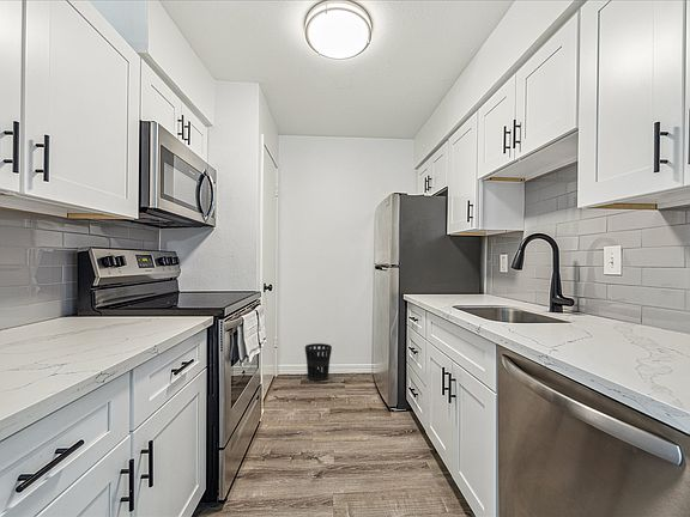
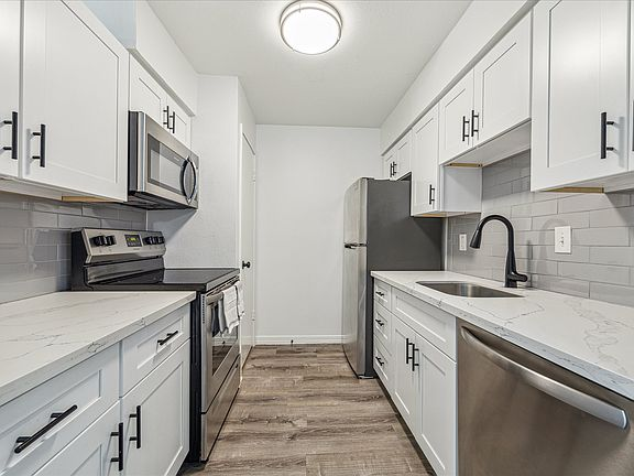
- wastebasket (317, 361)
